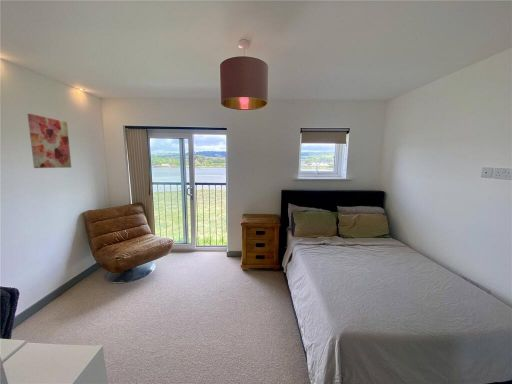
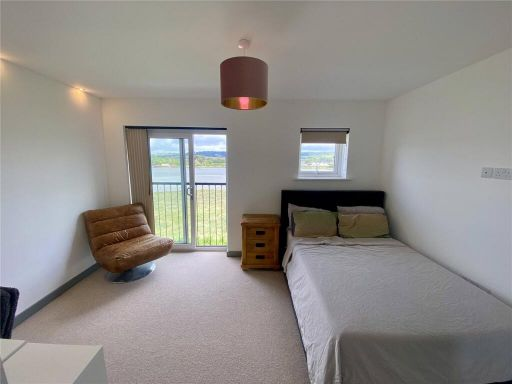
- wall art (51, 143)
